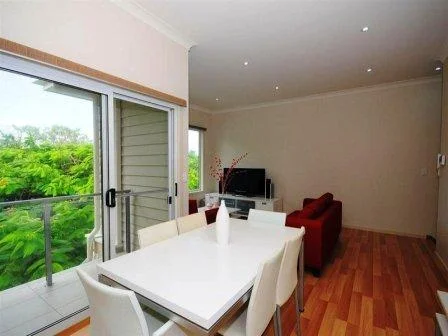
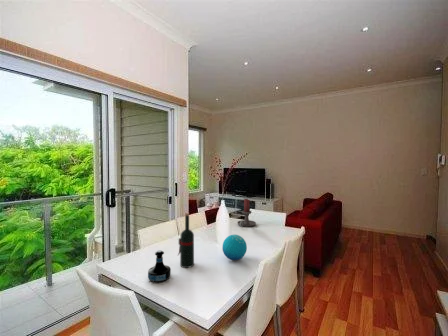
+ decorative orb (234, 247)
+ tequila bottle (159, 264)
+ wine bottle (185, 239)
+ candle holder (245, 212)
